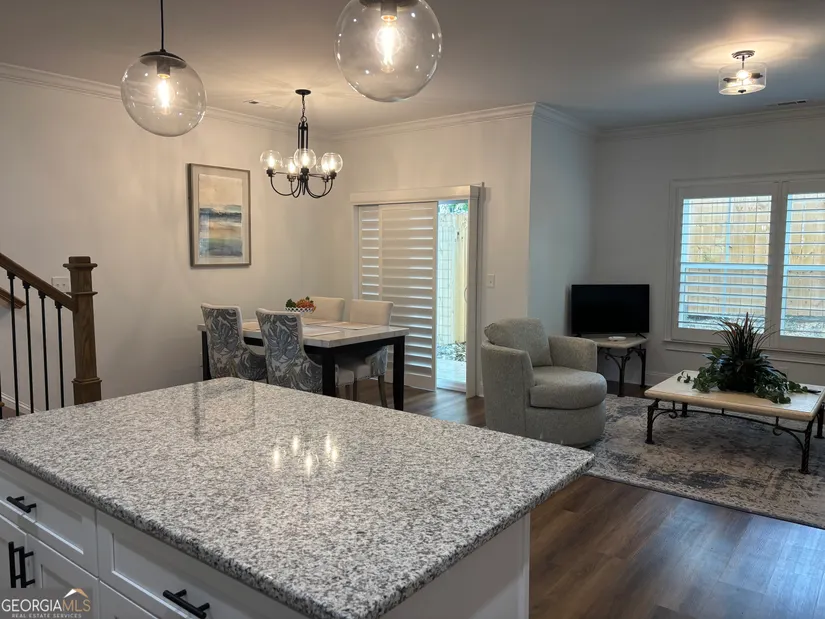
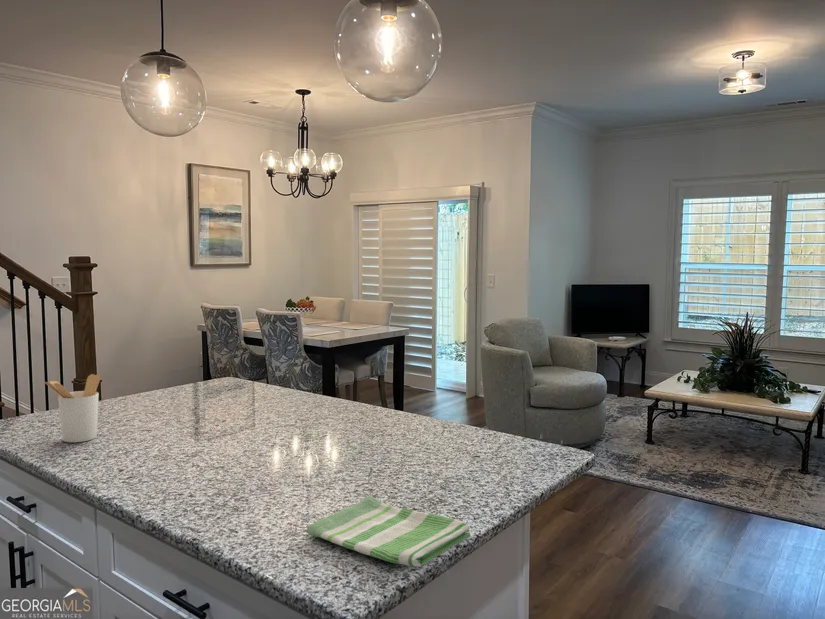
+ dish towel (389, 528)
+ utensil holder (71, 407)
